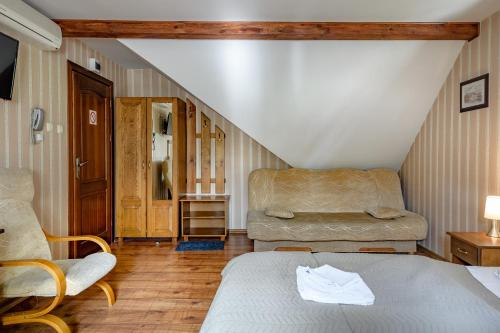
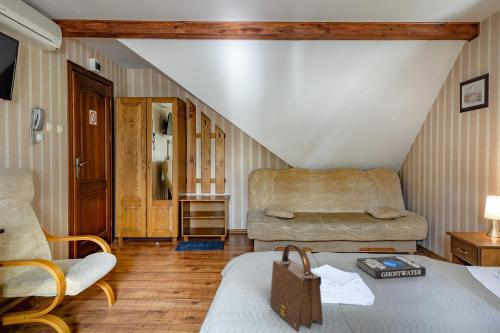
+ handbag (294, 280)
+ book (389, 266)
